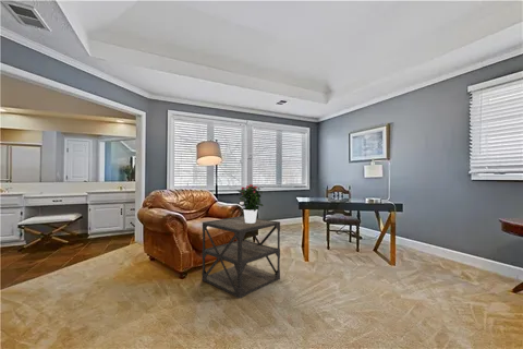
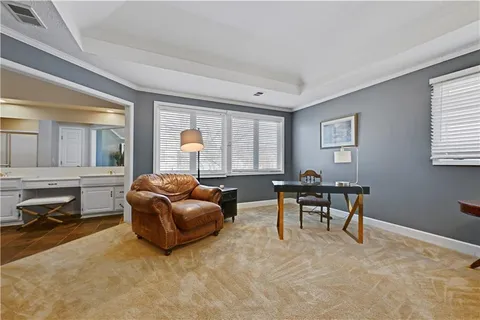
- potted flower (250, 202)
- side table (241, 250)
